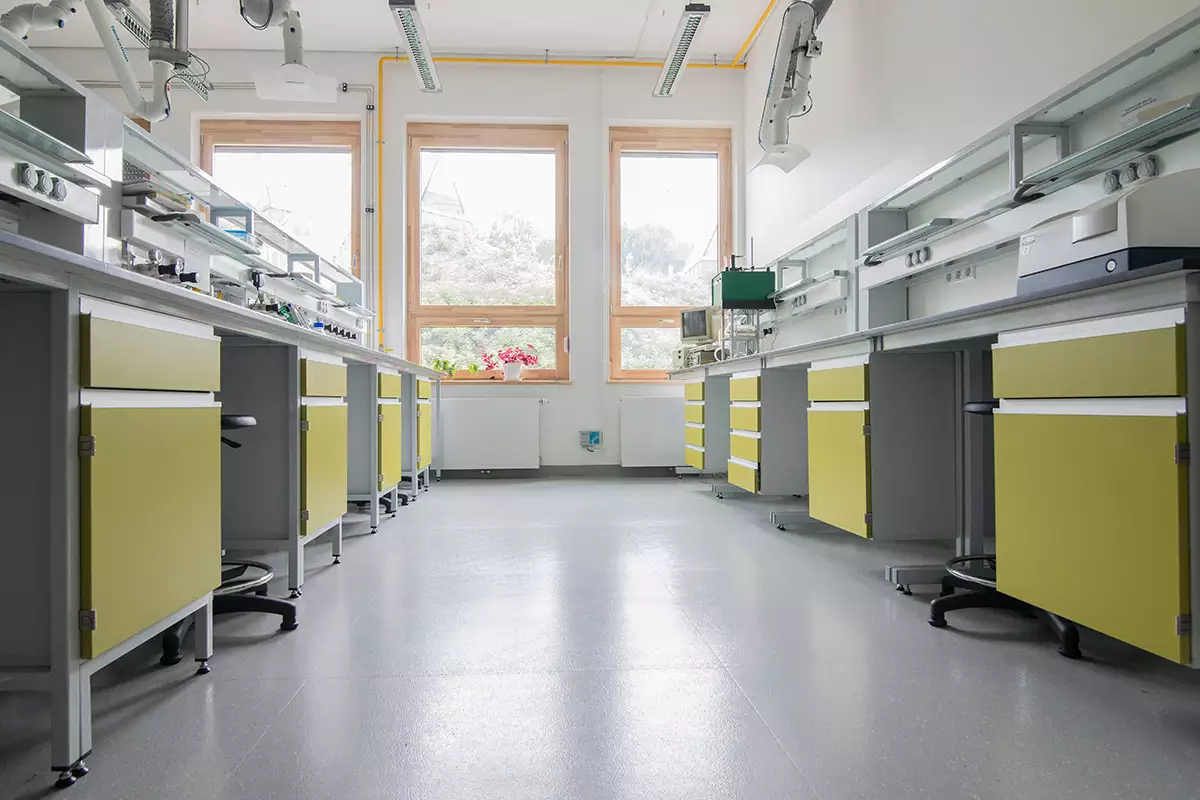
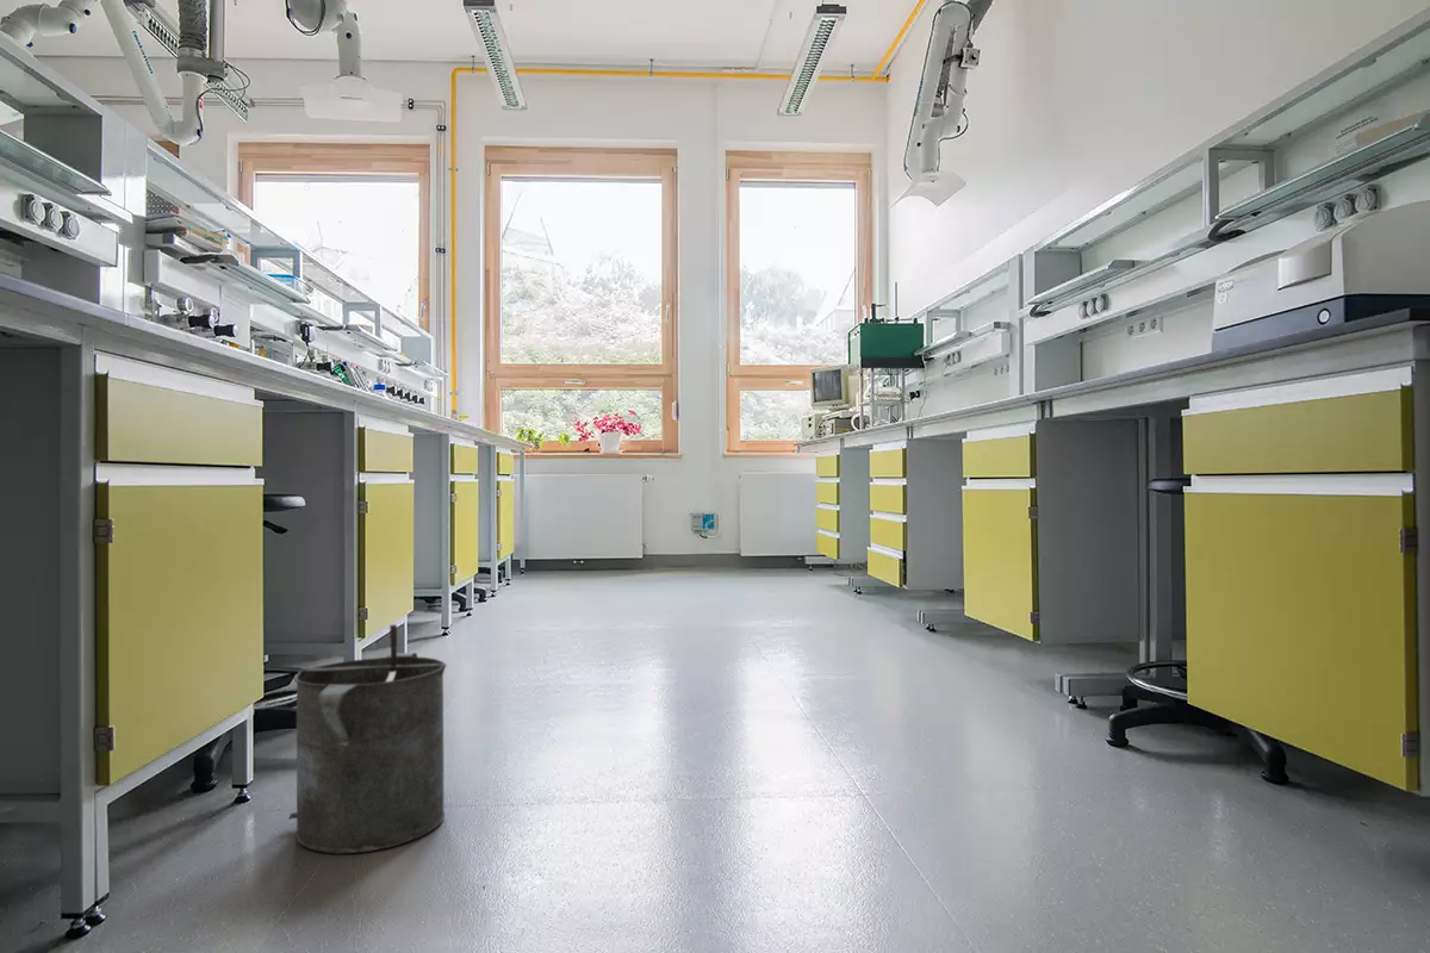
+ bucket (373, 724)
